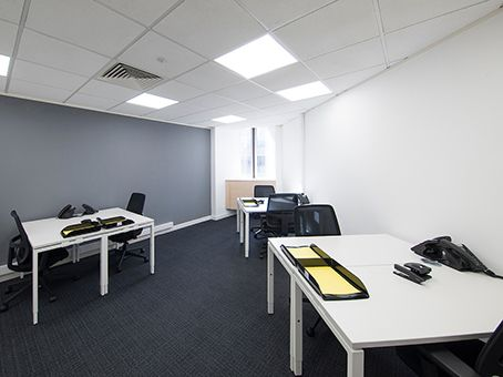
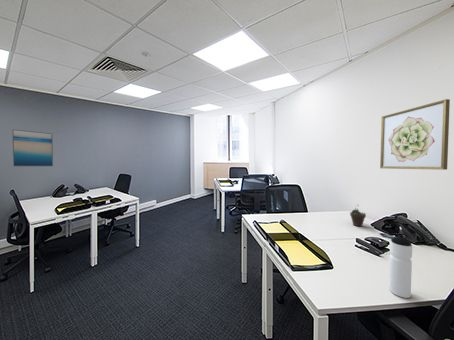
+ succulent plant (357, 214)
+ water bottle (400, 263)
+ wall art (33, 149)
+ wall art (409, 139)
